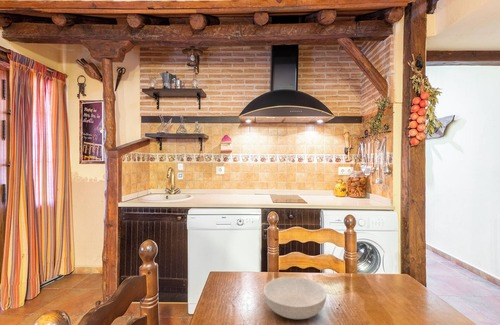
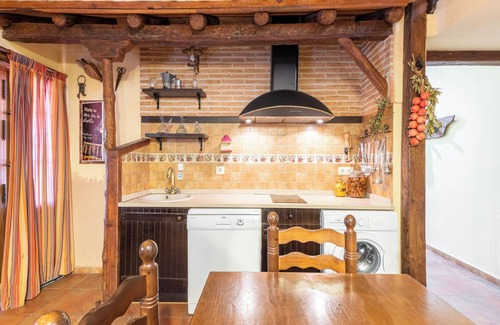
- serving bowl (294, 299)
